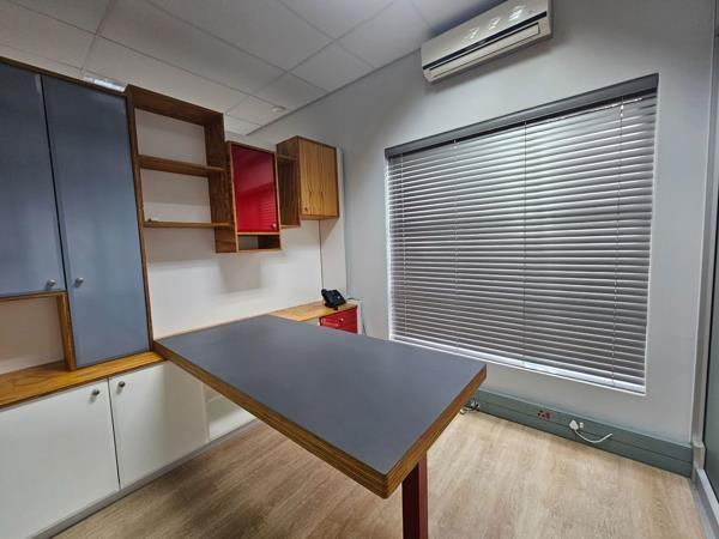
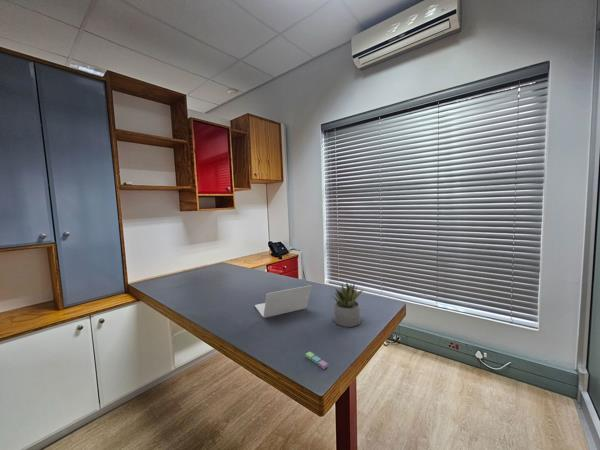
+ succulent plant (347, 301)
+ laptop (281, 294)
+ sticky notes (316, 359)
